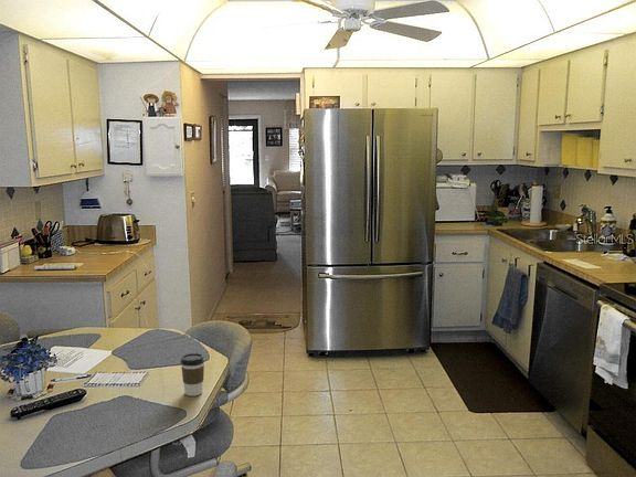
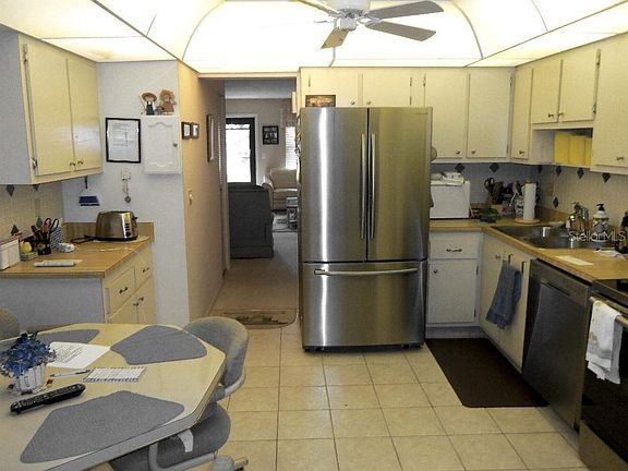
- coffee cup (192, 374)
